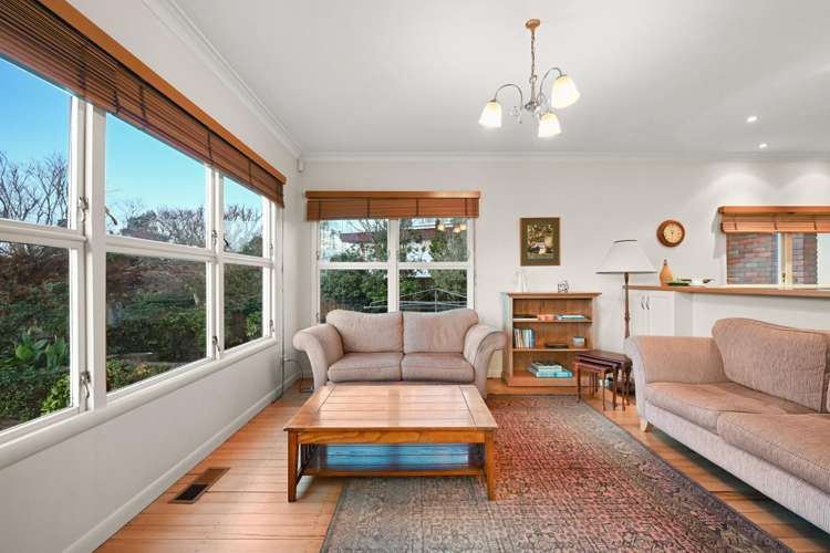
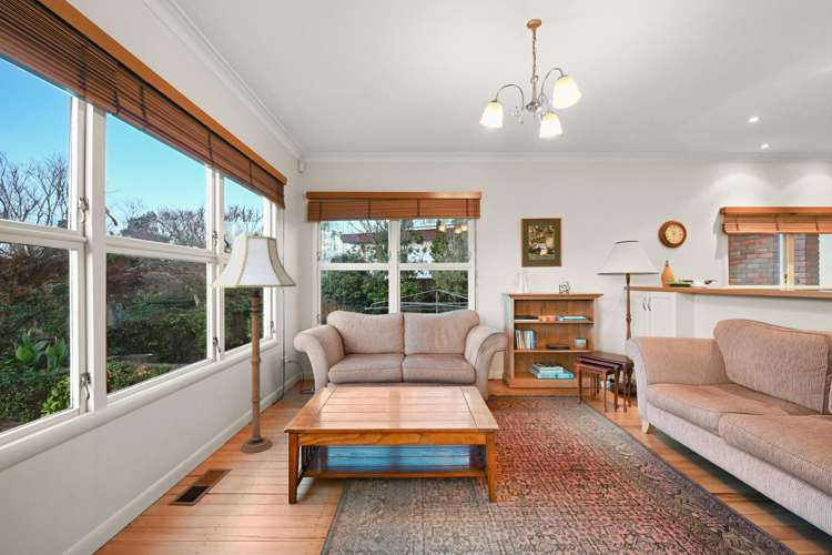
+ floor lamp (255, 337)
